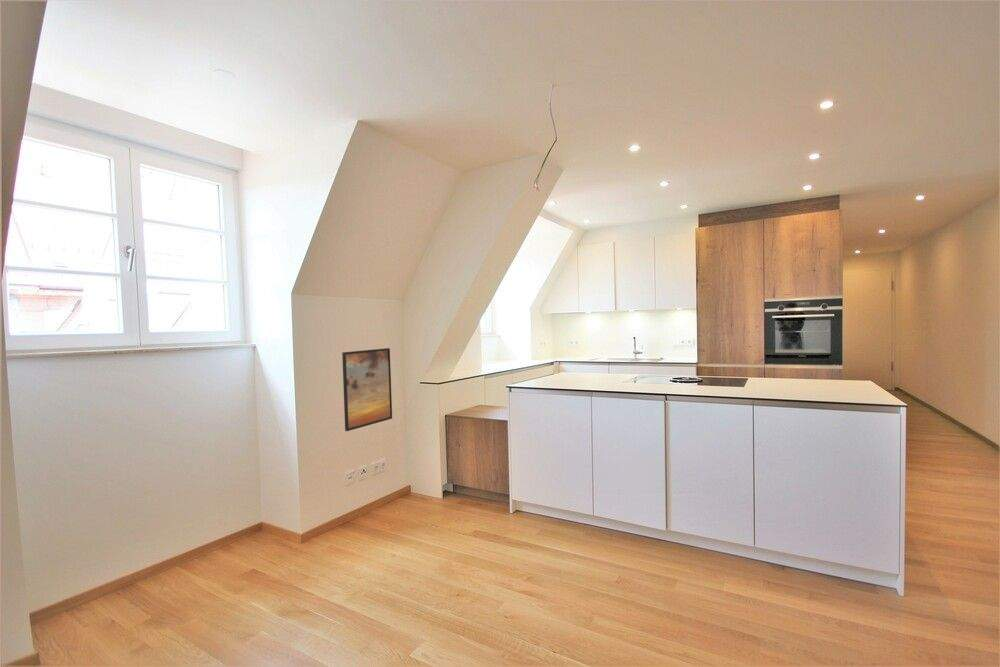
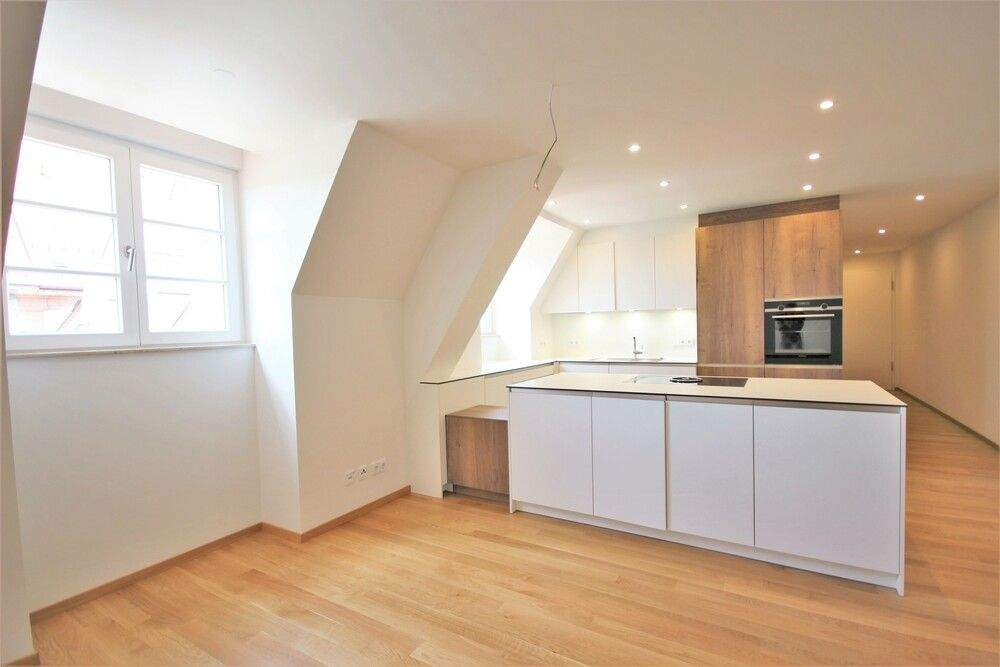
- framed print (368, 387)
